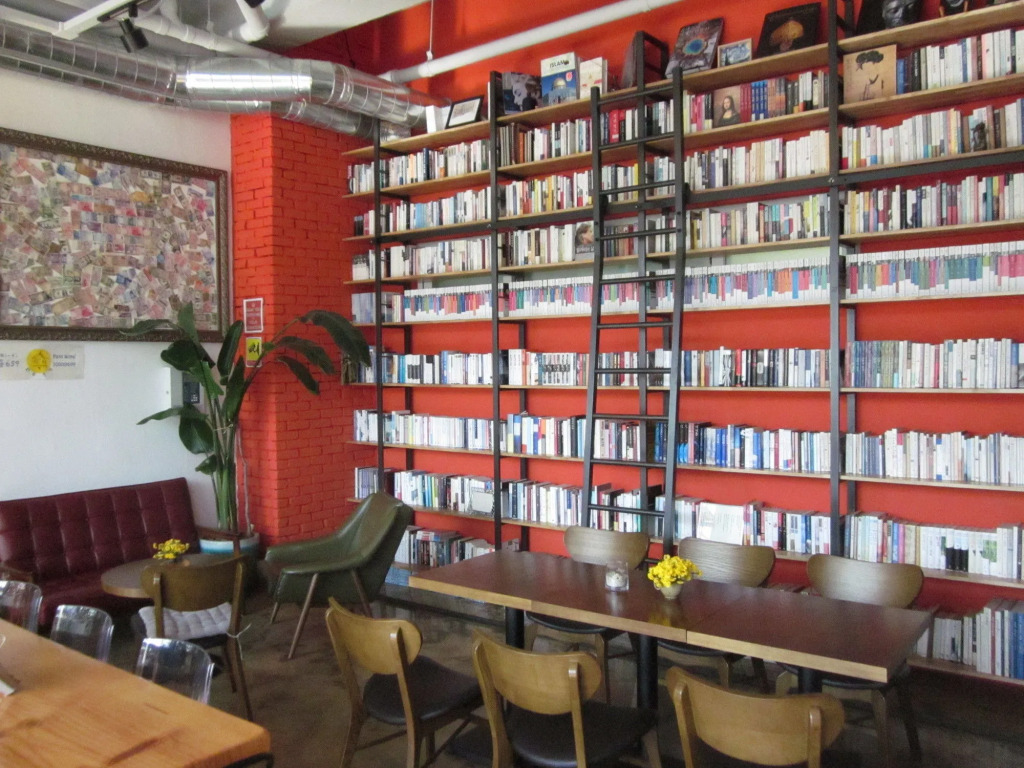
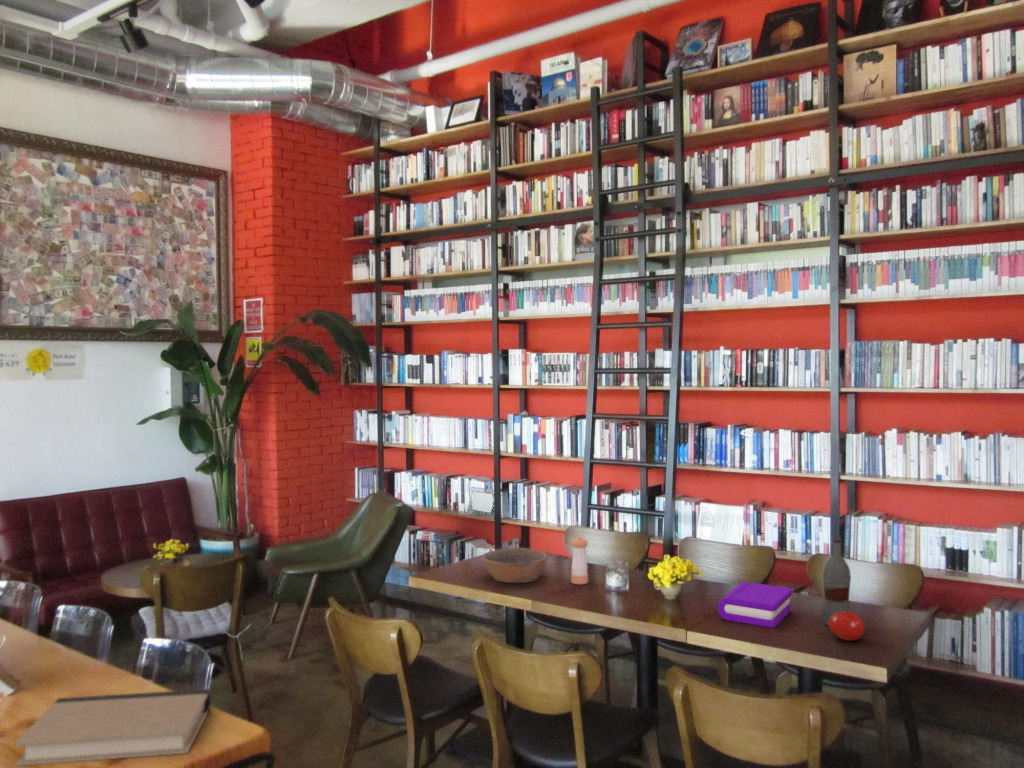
+ pepper shaker (579, 559)
+ book (755, 603)
+ bowl (514, 566)
+ fruit (846, 624)
+ book (120, 724)
+ bottle (836, 581)
